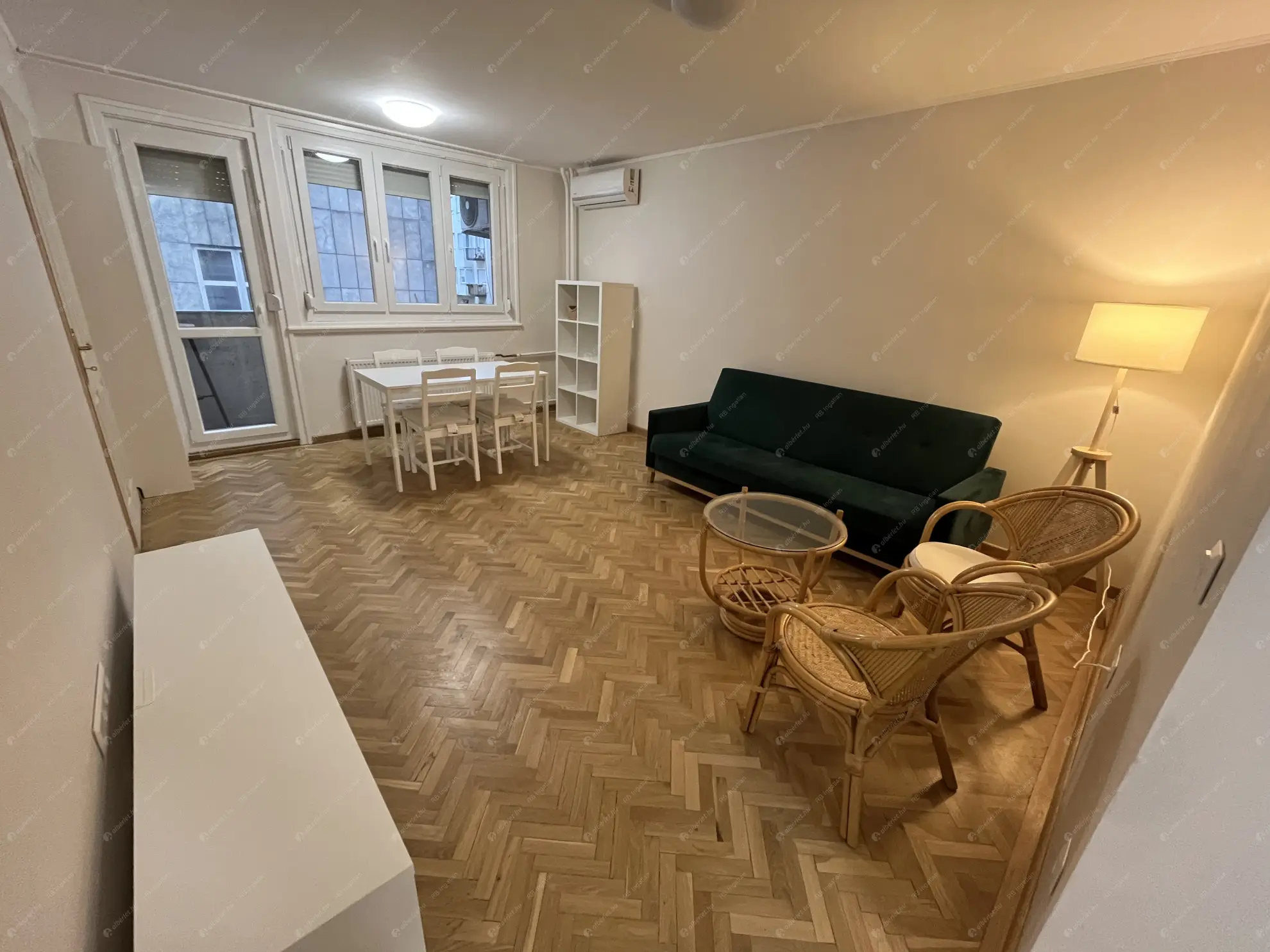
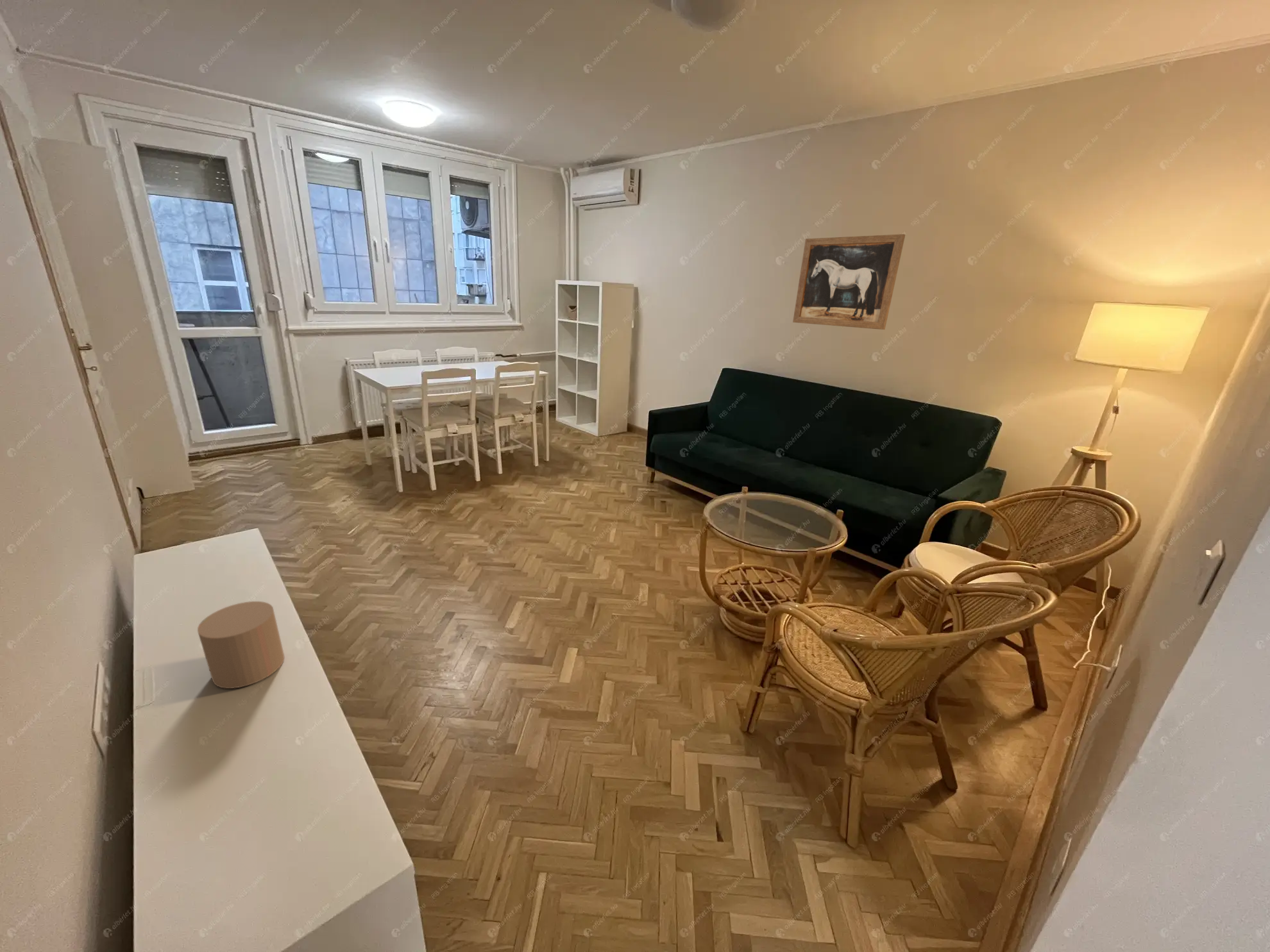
+ candle (243, 643)
+ wall art (843, 282)
